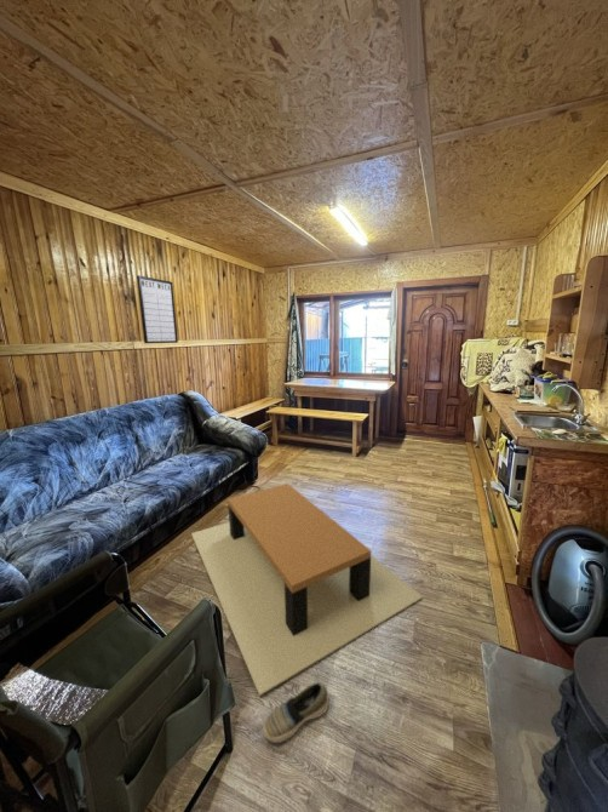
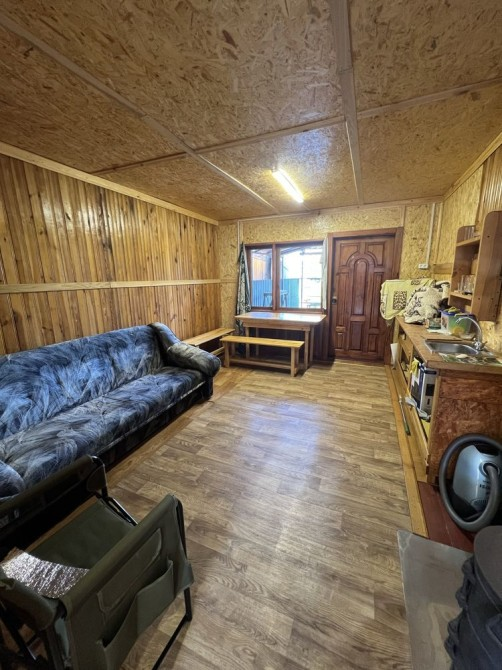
- shoe (297, 707)
- writing board (159, 311)
- coffee table (289, 541)
